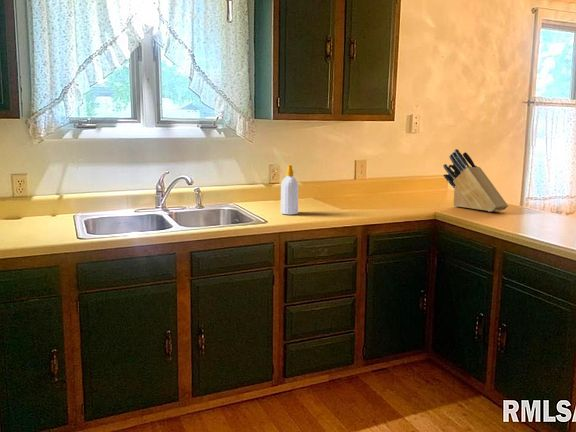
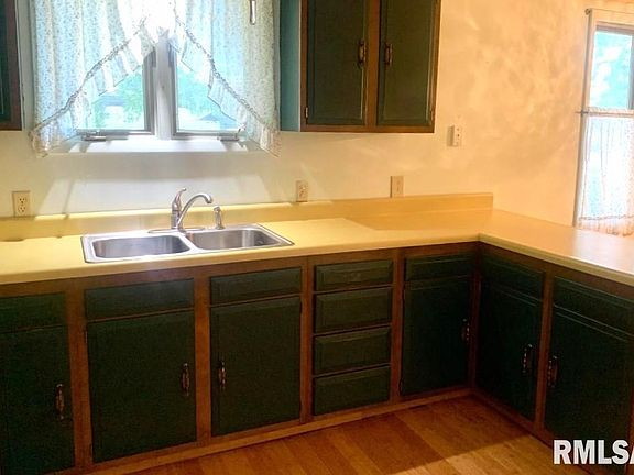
- soap bottle (289, 189)
- knife block (474, 179)
